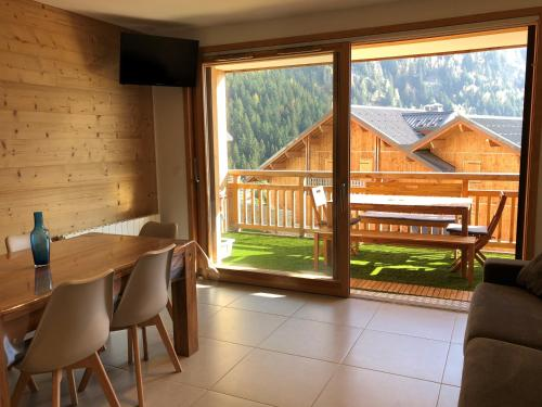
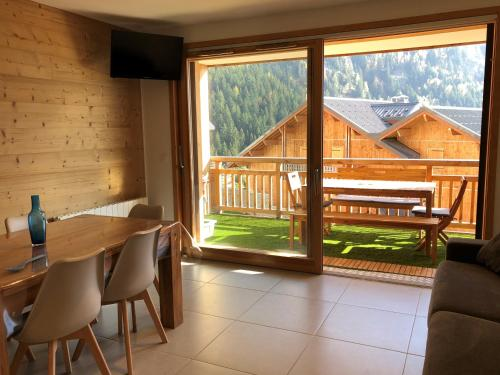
+ spoon (27, 262)
